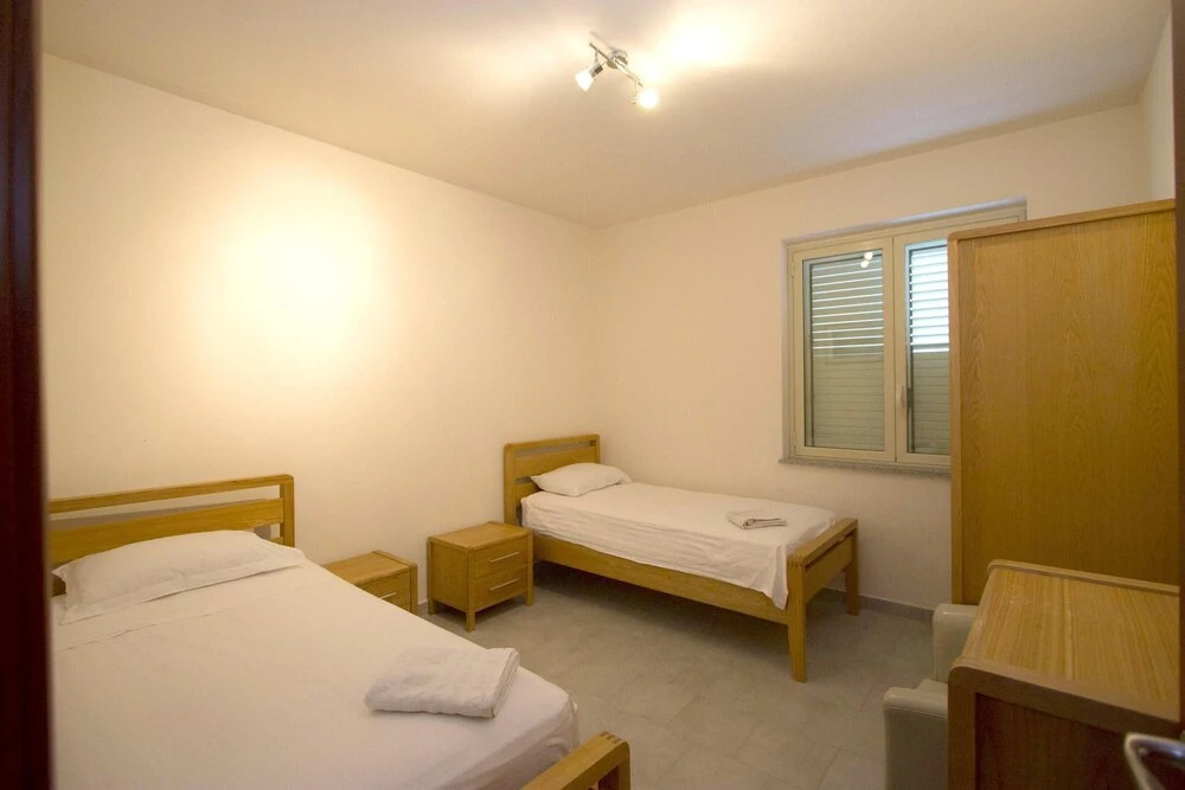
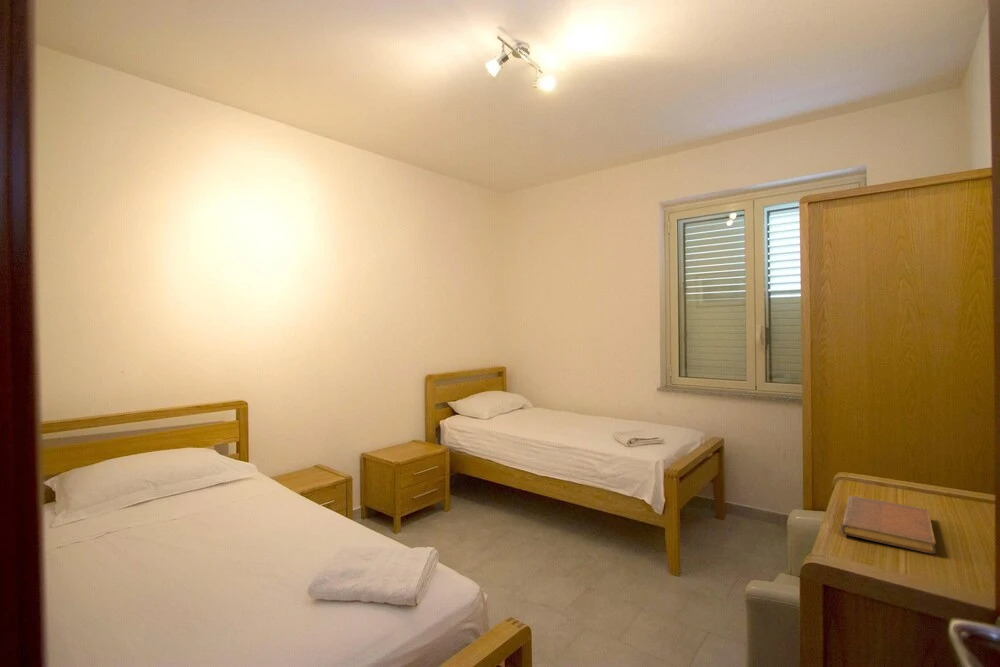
+ notebook (886, 521)
